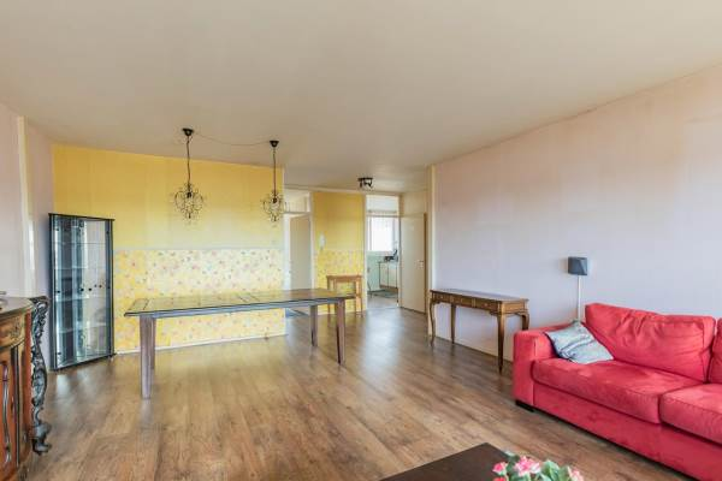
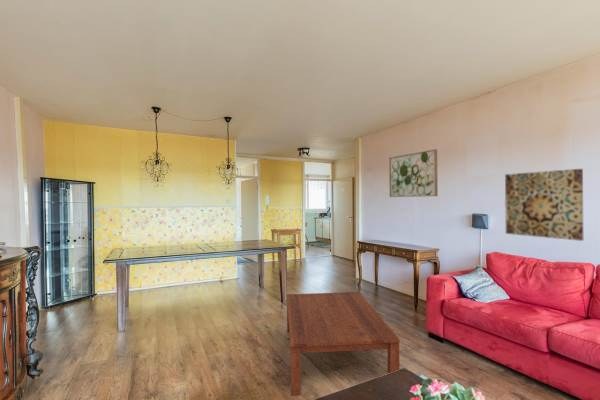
+ wall art (540, 204)
+ coffee table (332, 333)
+ wall art (410, 175)
